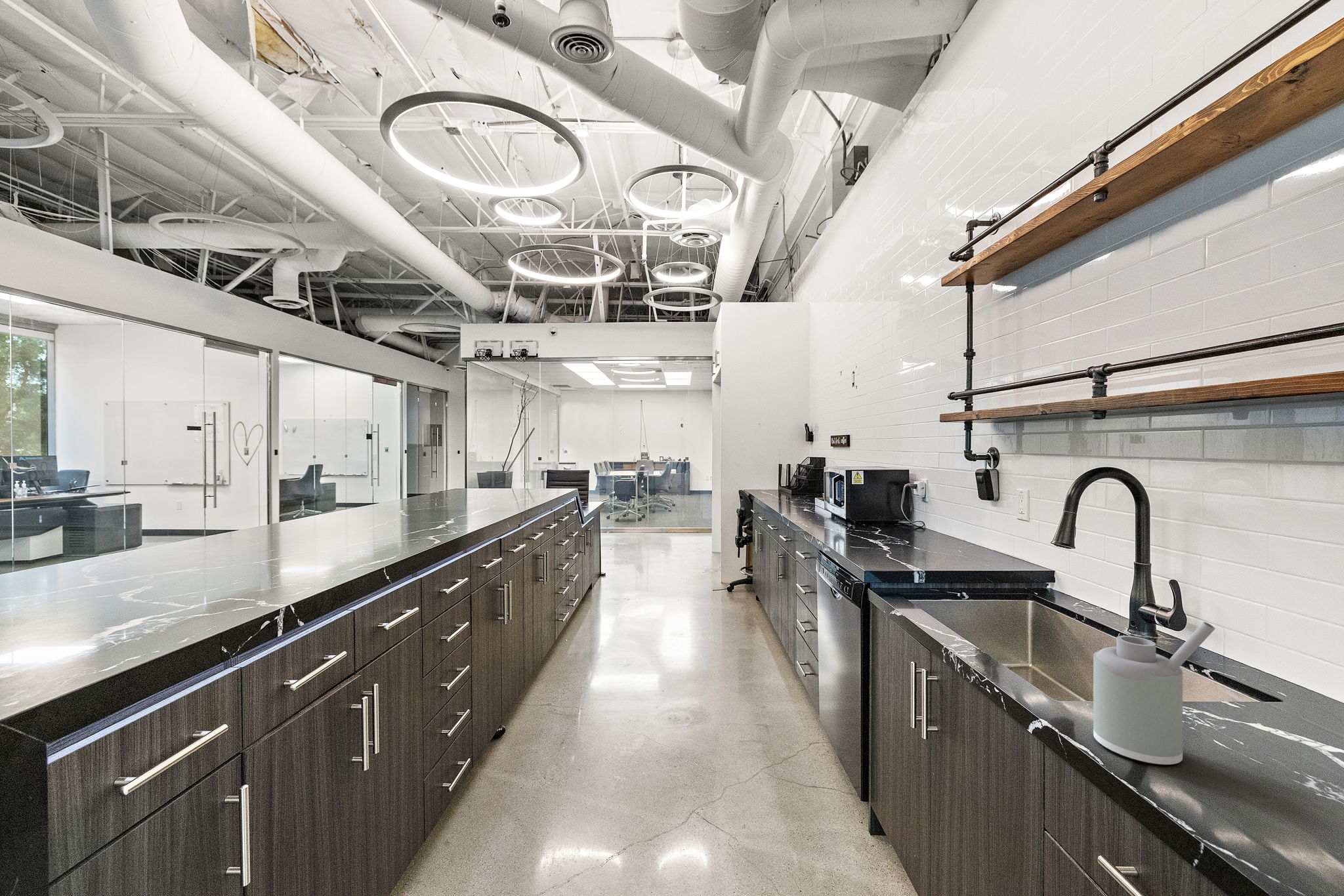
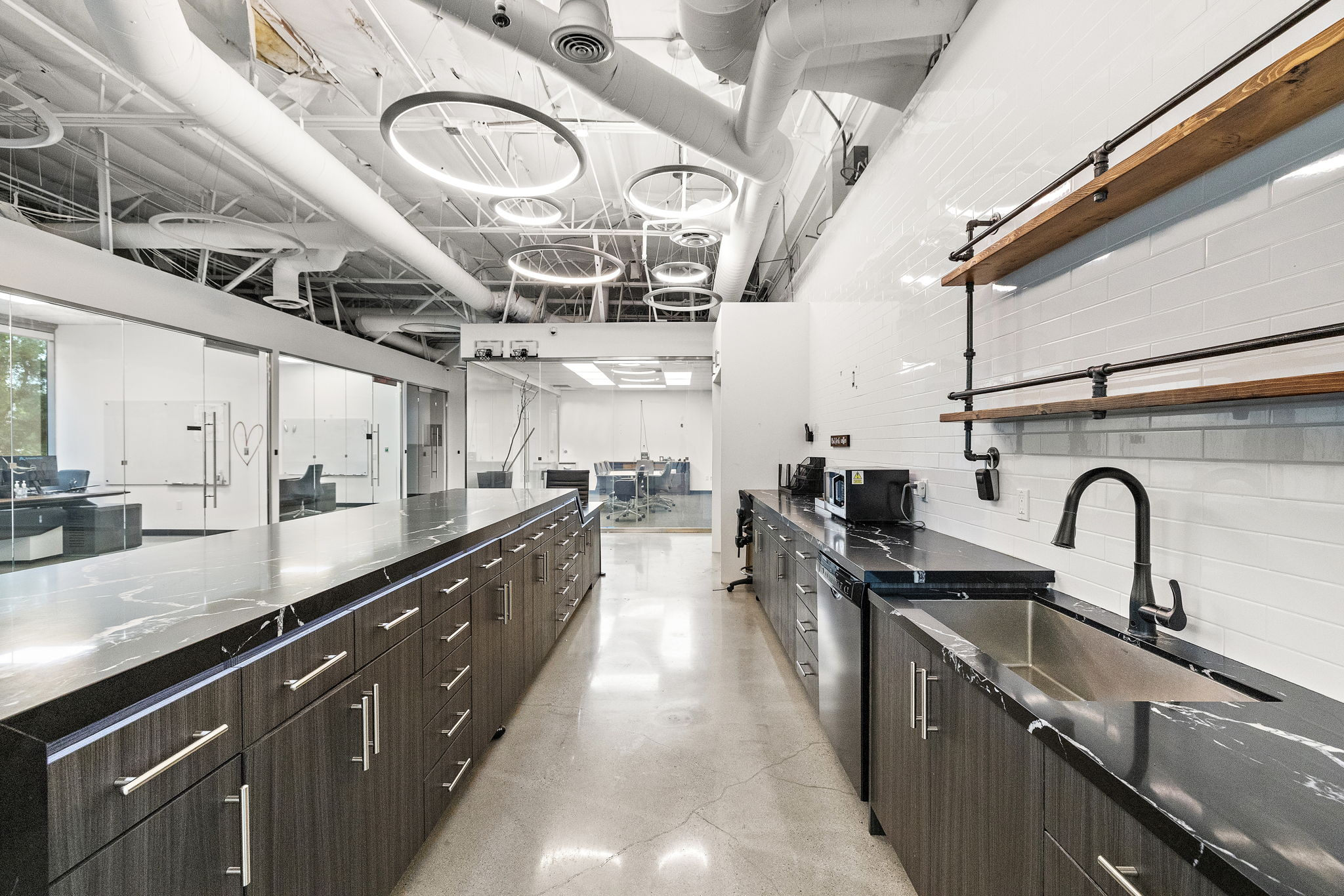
- soap dispenser (1151, 682)
